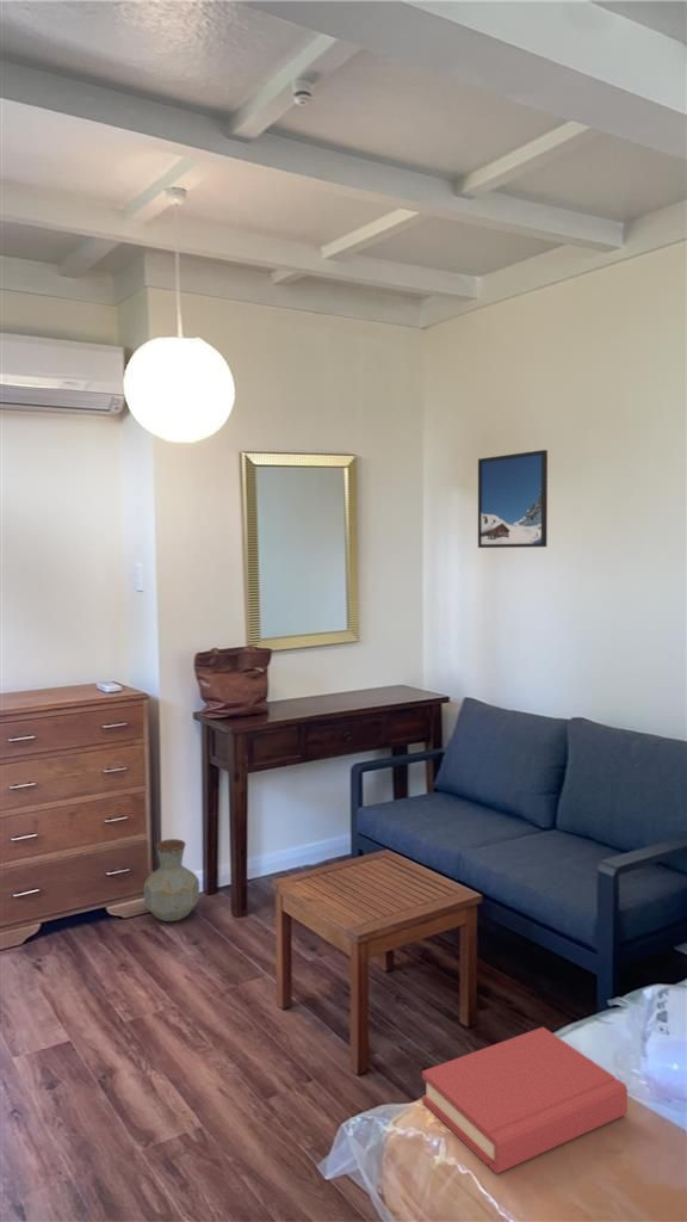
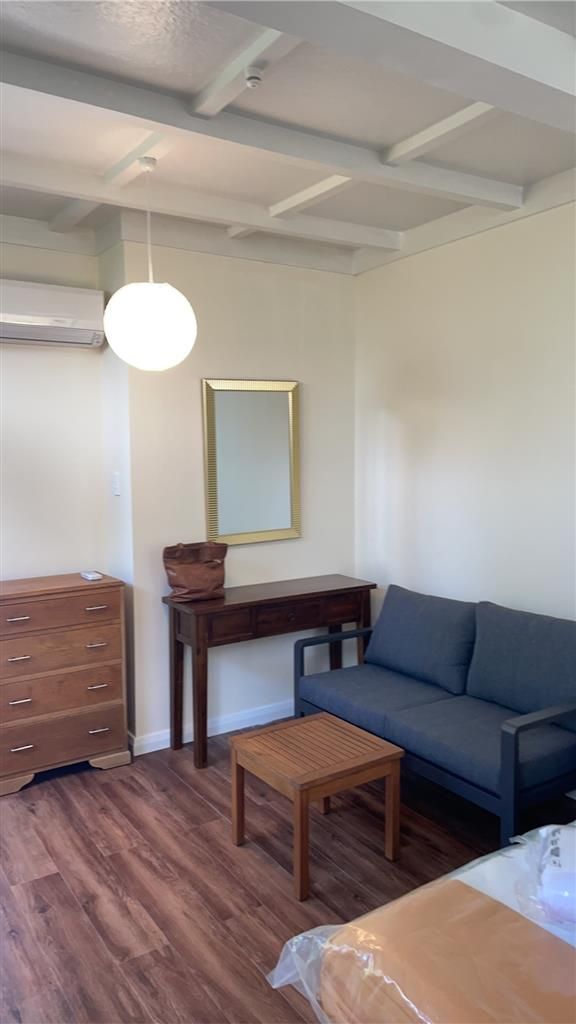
- hardback book (522, 1093)
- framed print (510, 501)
- vase (171, 880)
